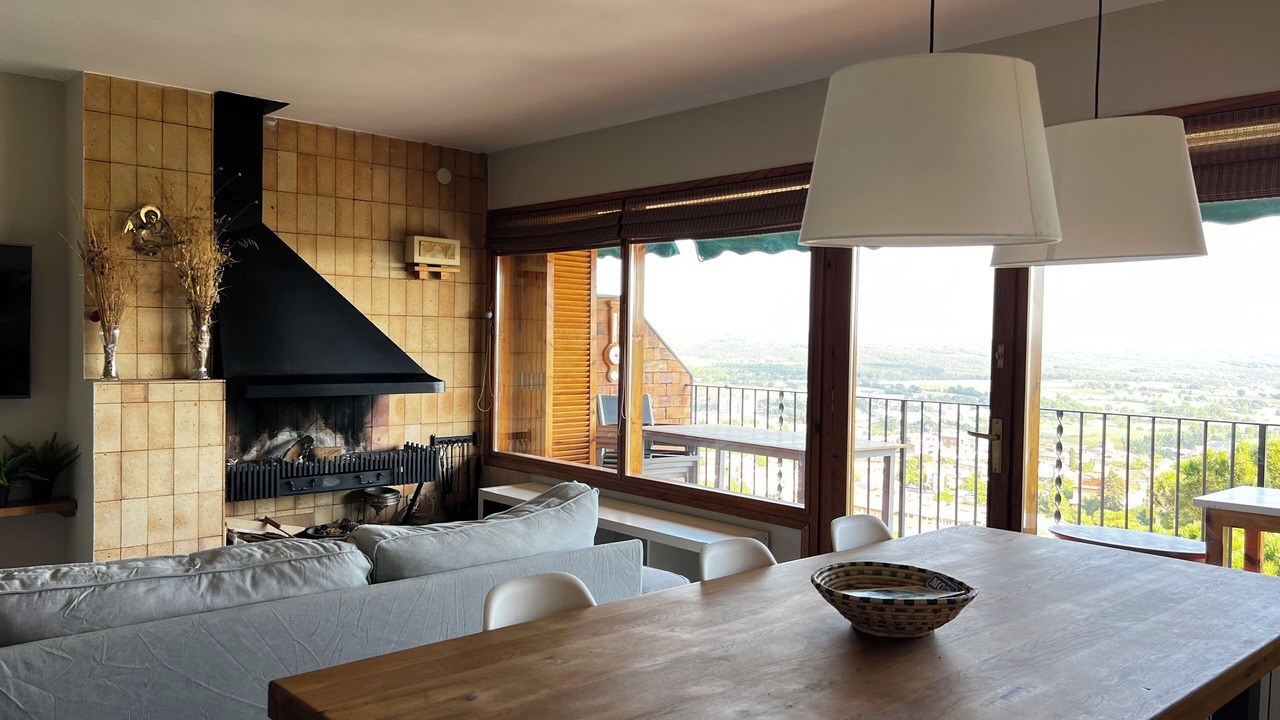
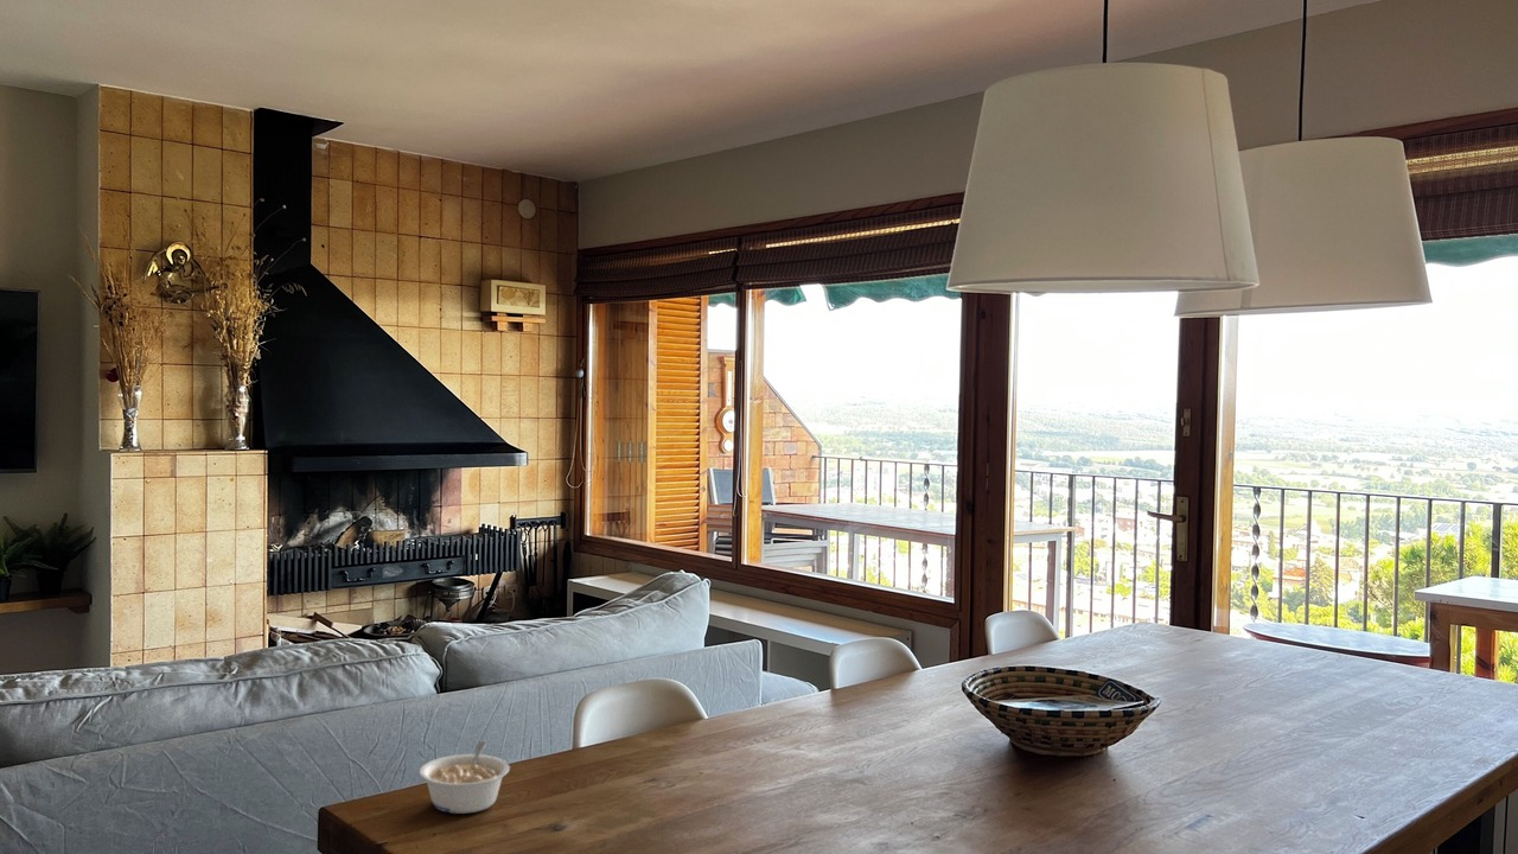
+ legume (463, 780)
